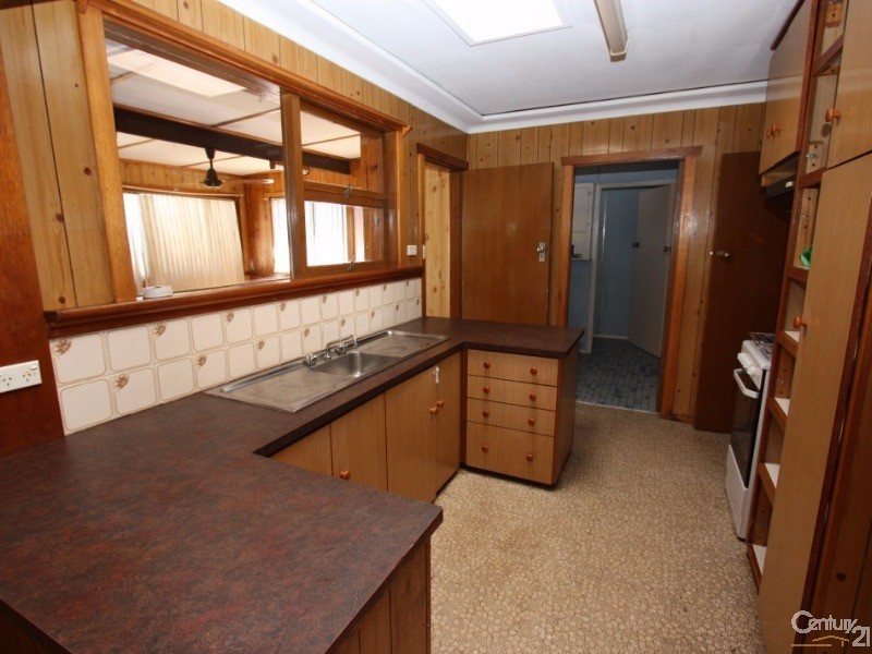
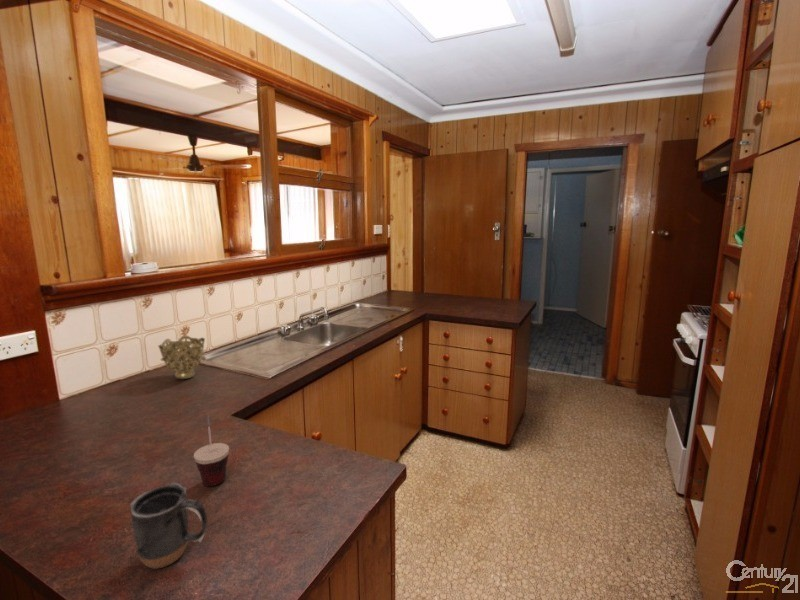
+ decorative bowl (183, 358)
+ mug (170, 525)
+ cup (211, 449)
